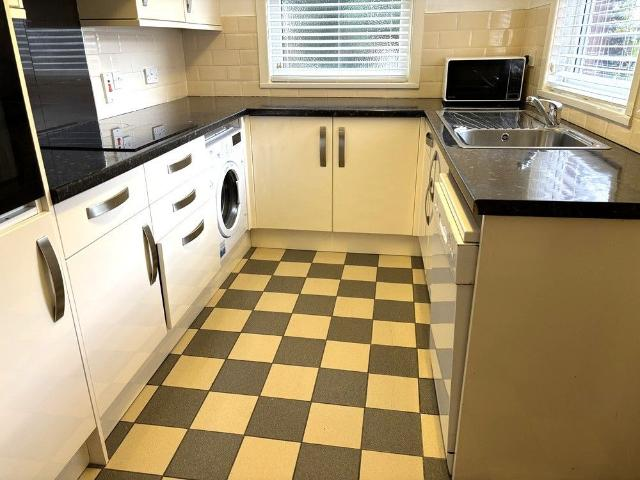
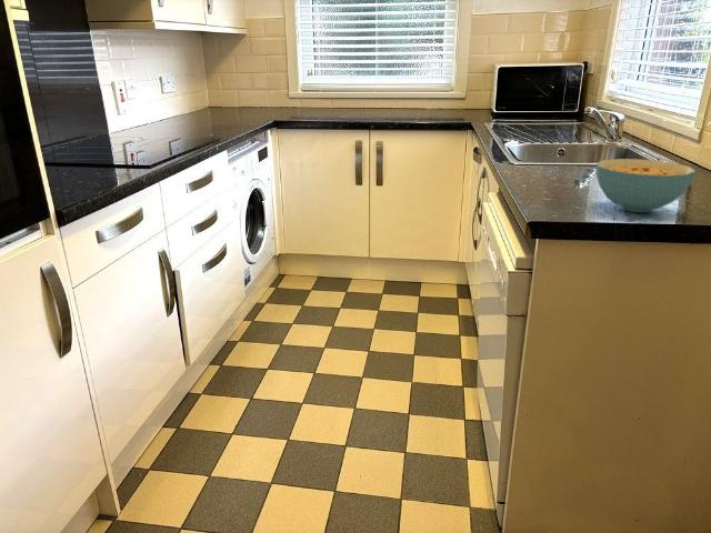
+ cereal bowl (640, 188)
